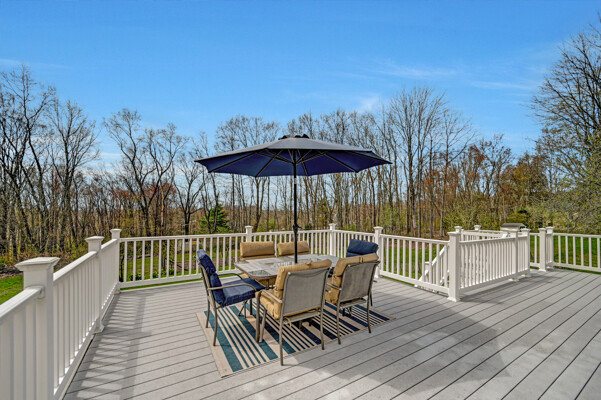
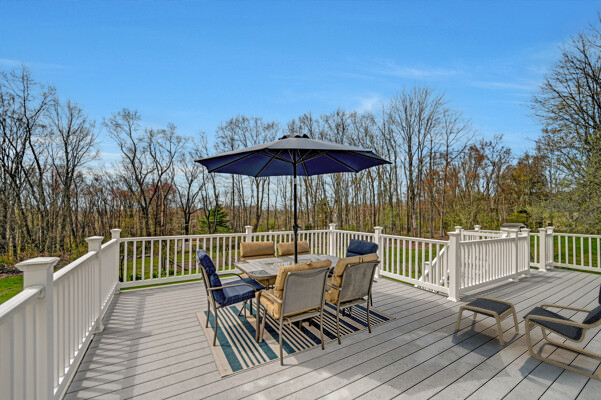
+ lounge chair (532, 309)
